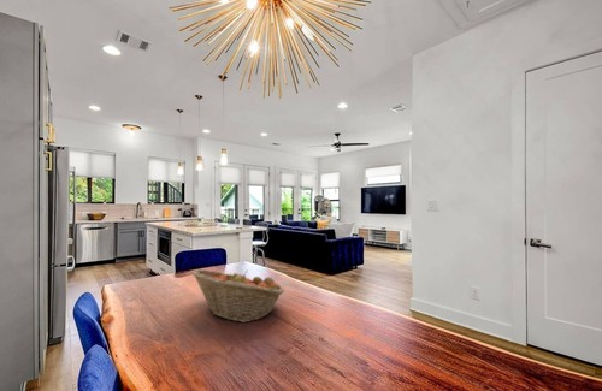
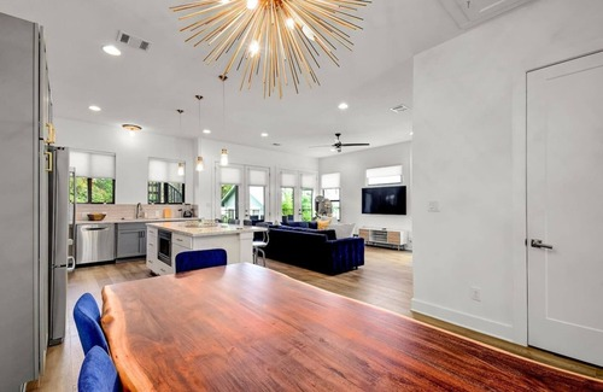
- fruit basket (237, 288)
